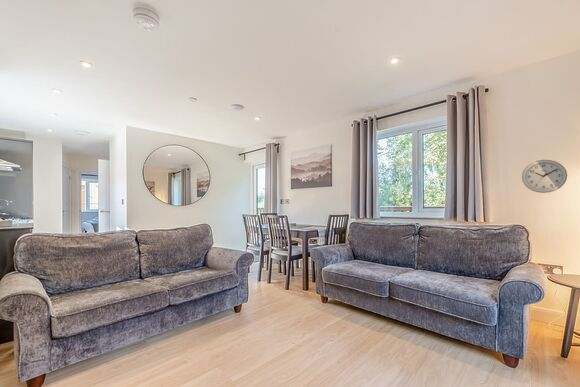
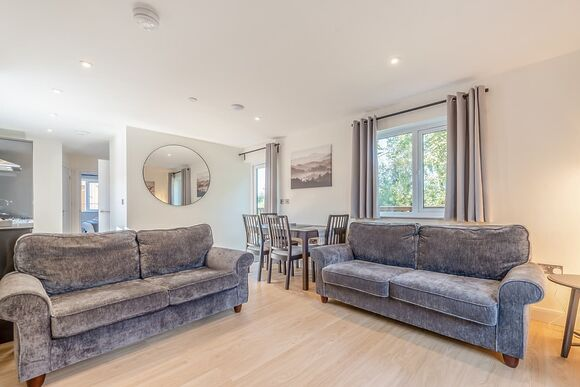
- wall clock (543, 176)
